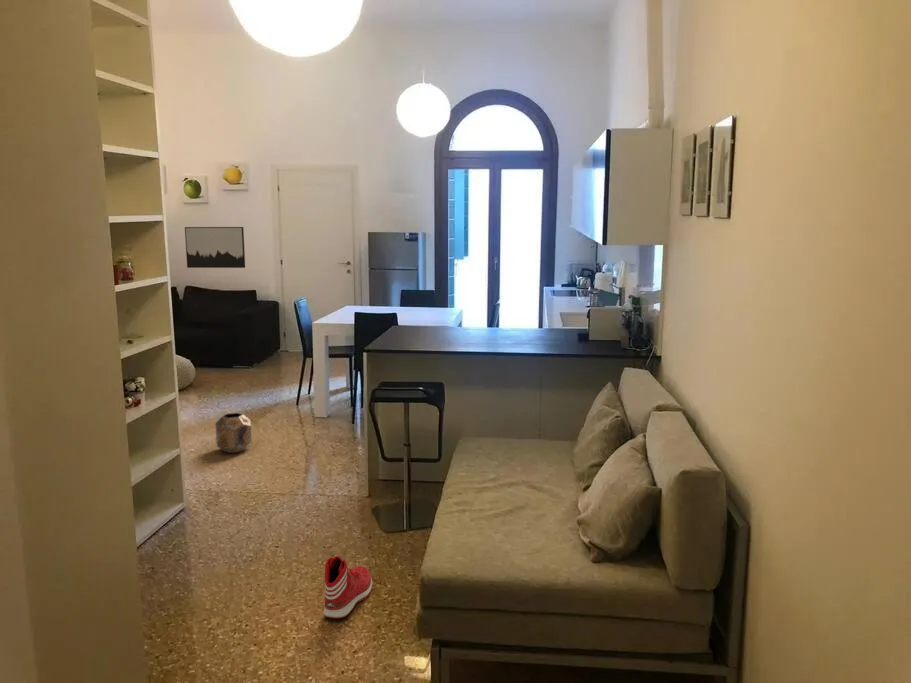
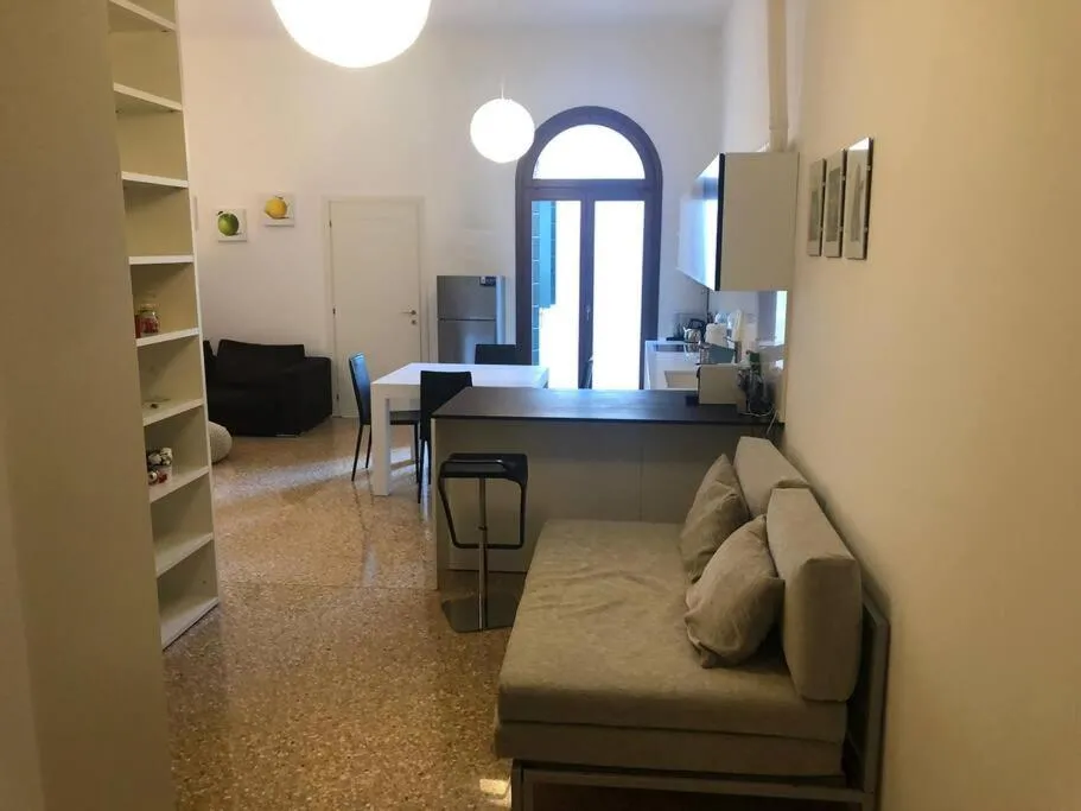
- sneaker (347, 574)
- planter (233, 432)
- wall art (215, 247)
